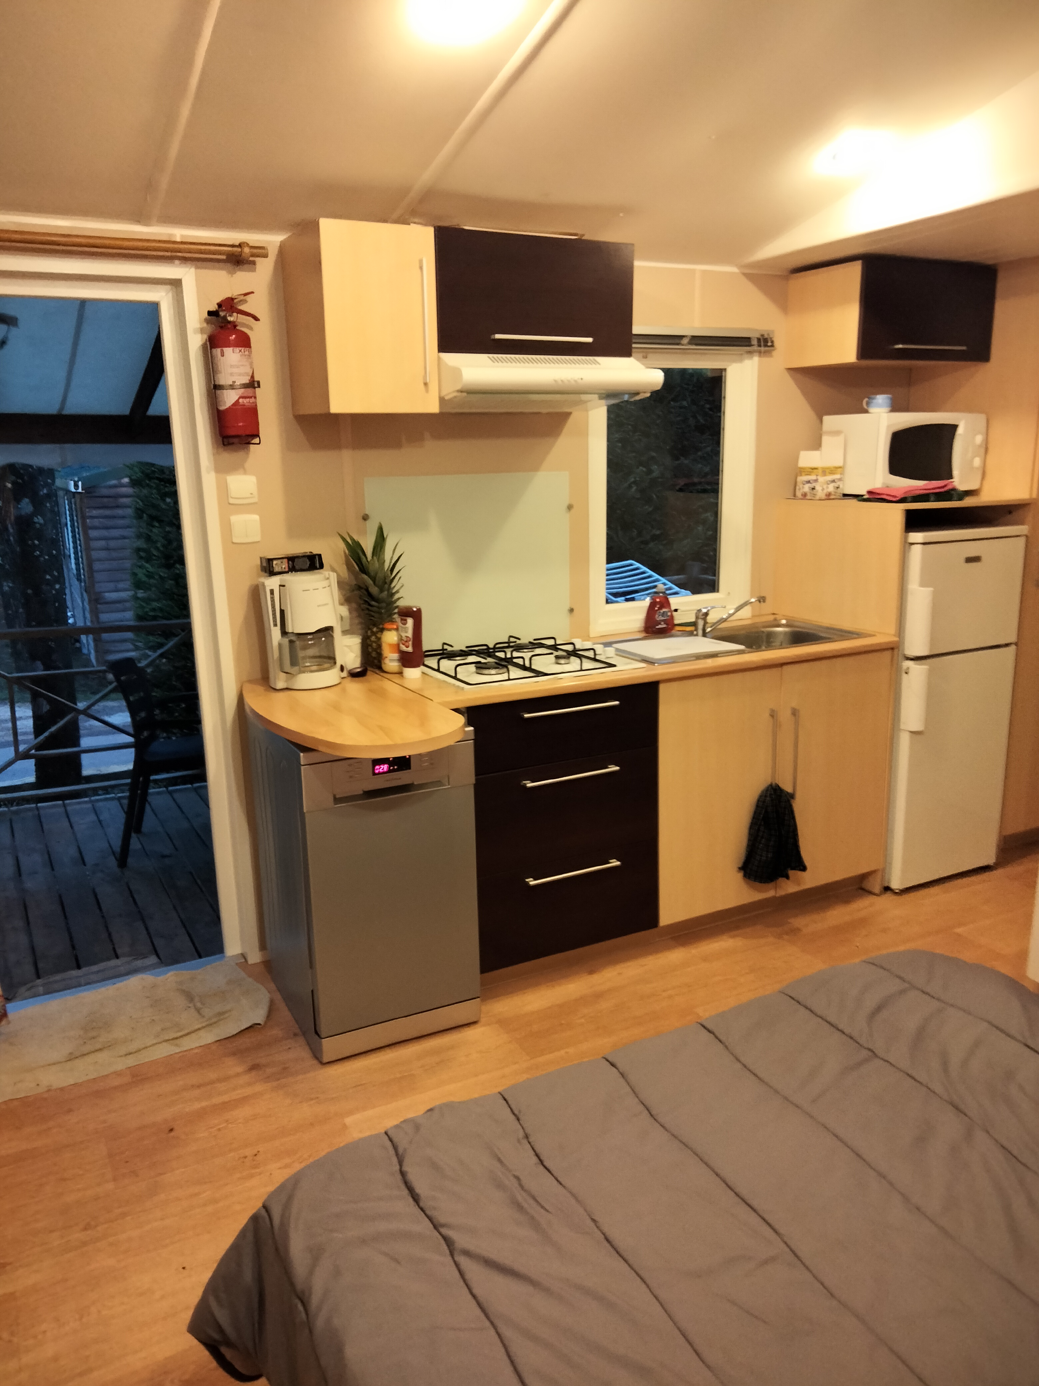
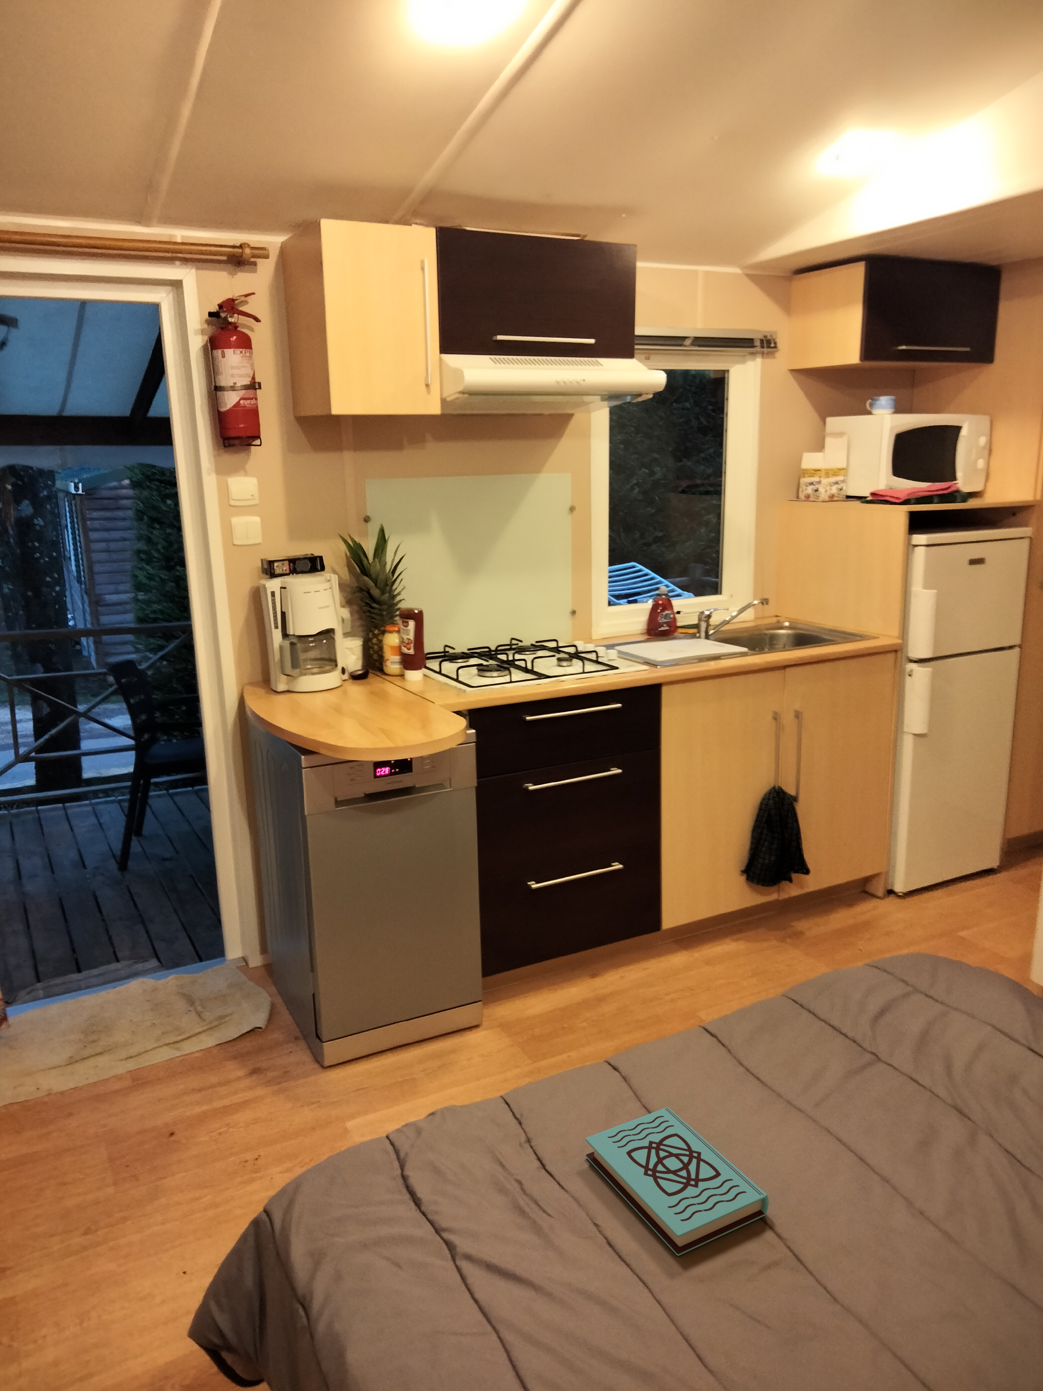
+ book (673, 1174)
